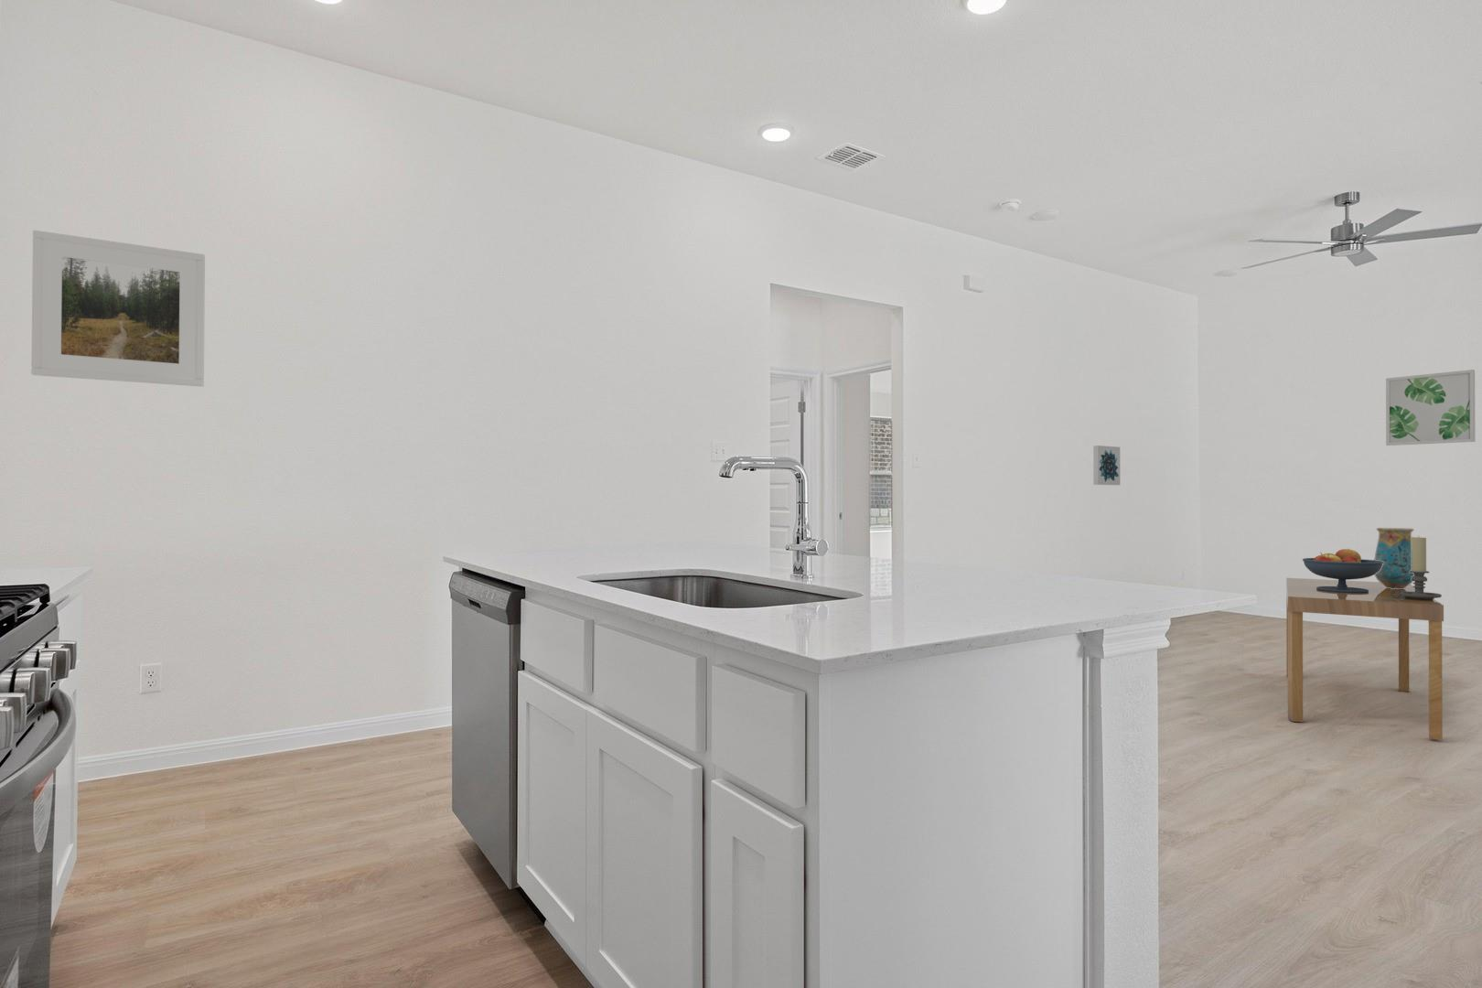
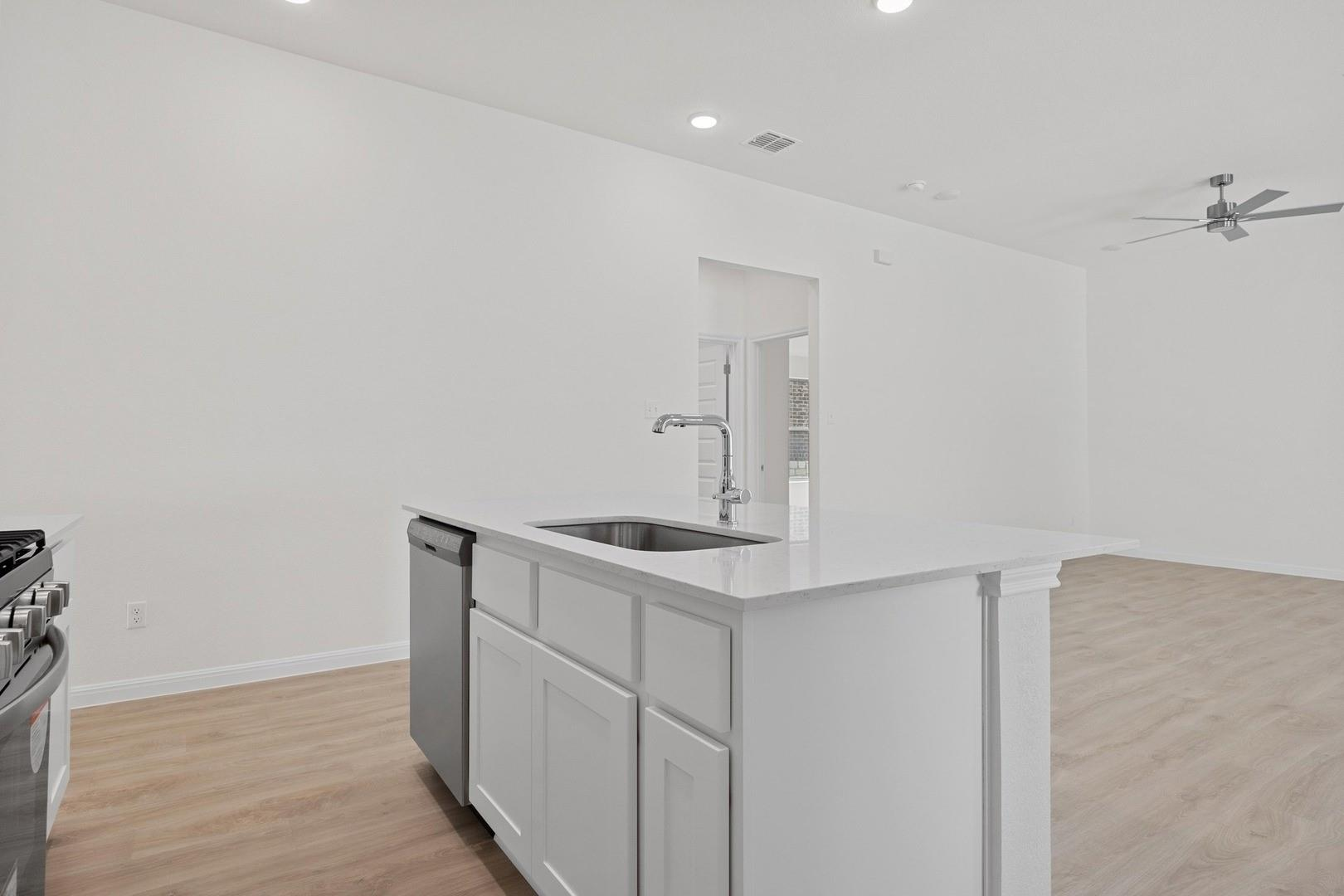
- wall art (1429, 409)
- vase (1394, 557)
- candle holder (1415, 567)
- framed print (121, 312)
- wall art (1107, 465)
- dining table (1353, 615)
- fruit bowl (1342, 569)
